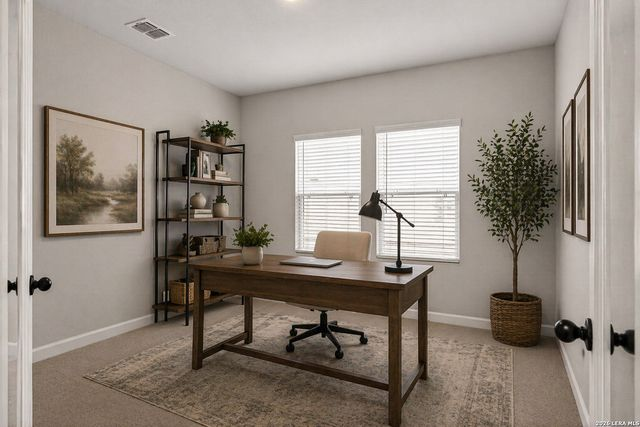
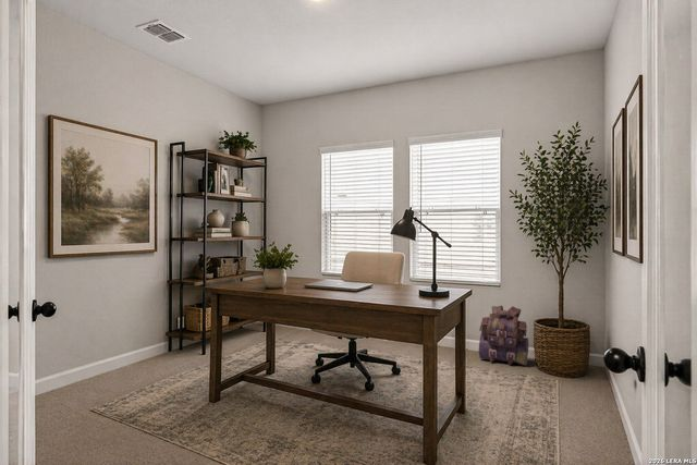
+ backpack (502, 333)
